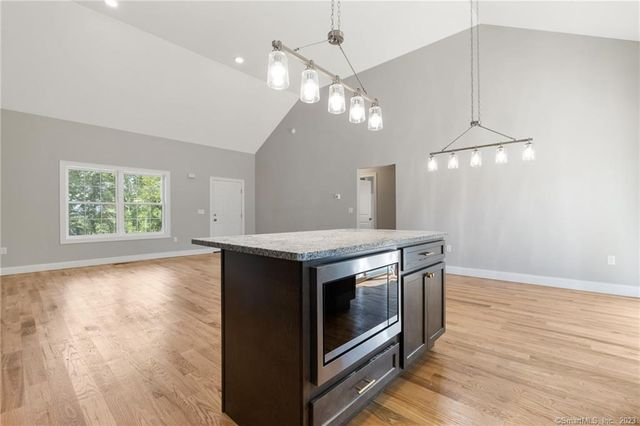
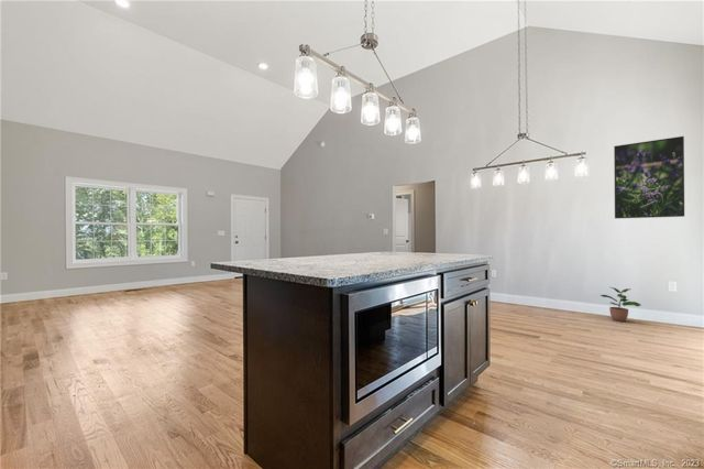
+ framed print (647, 179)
+ potted plant (619, 303)
